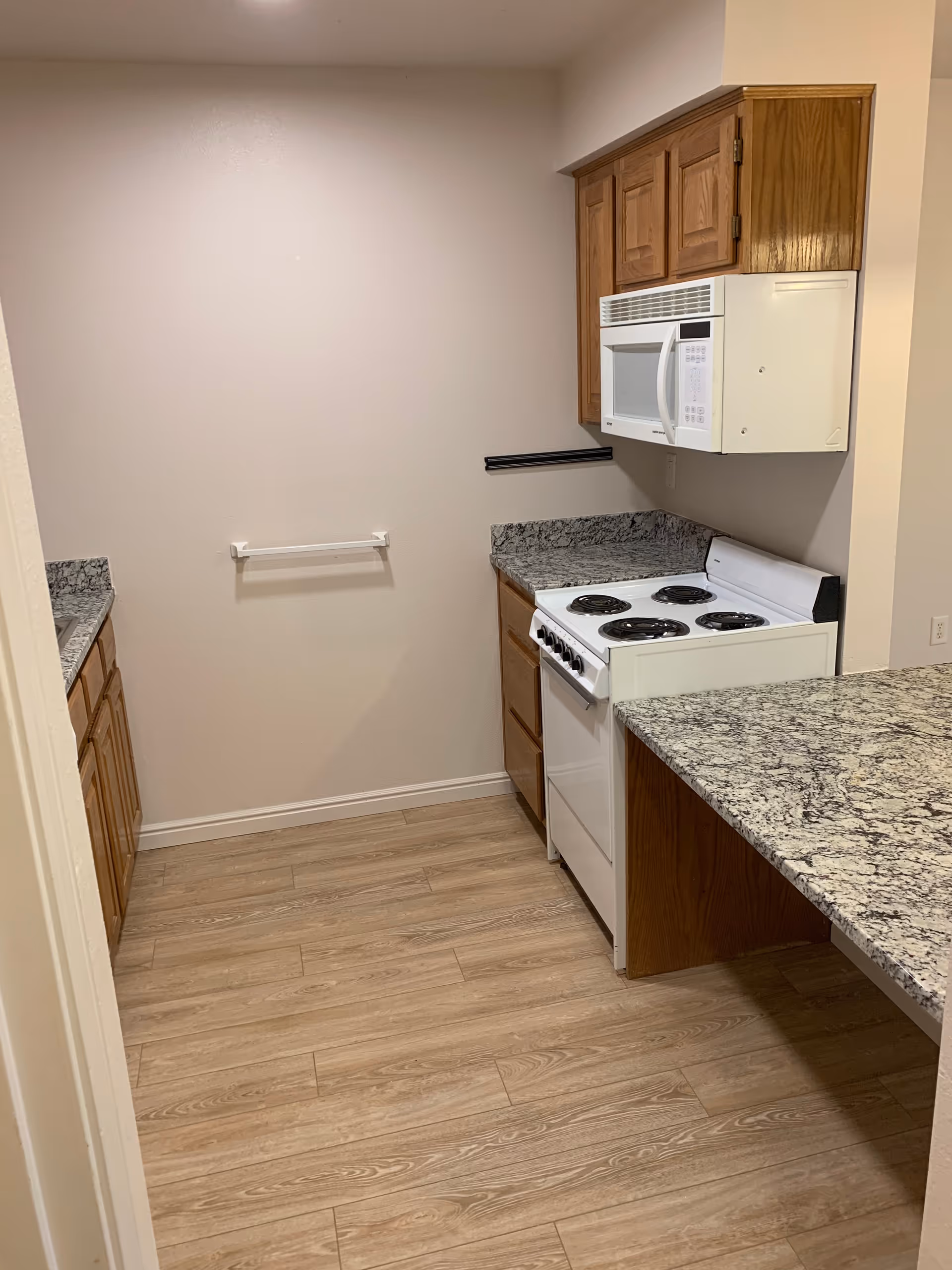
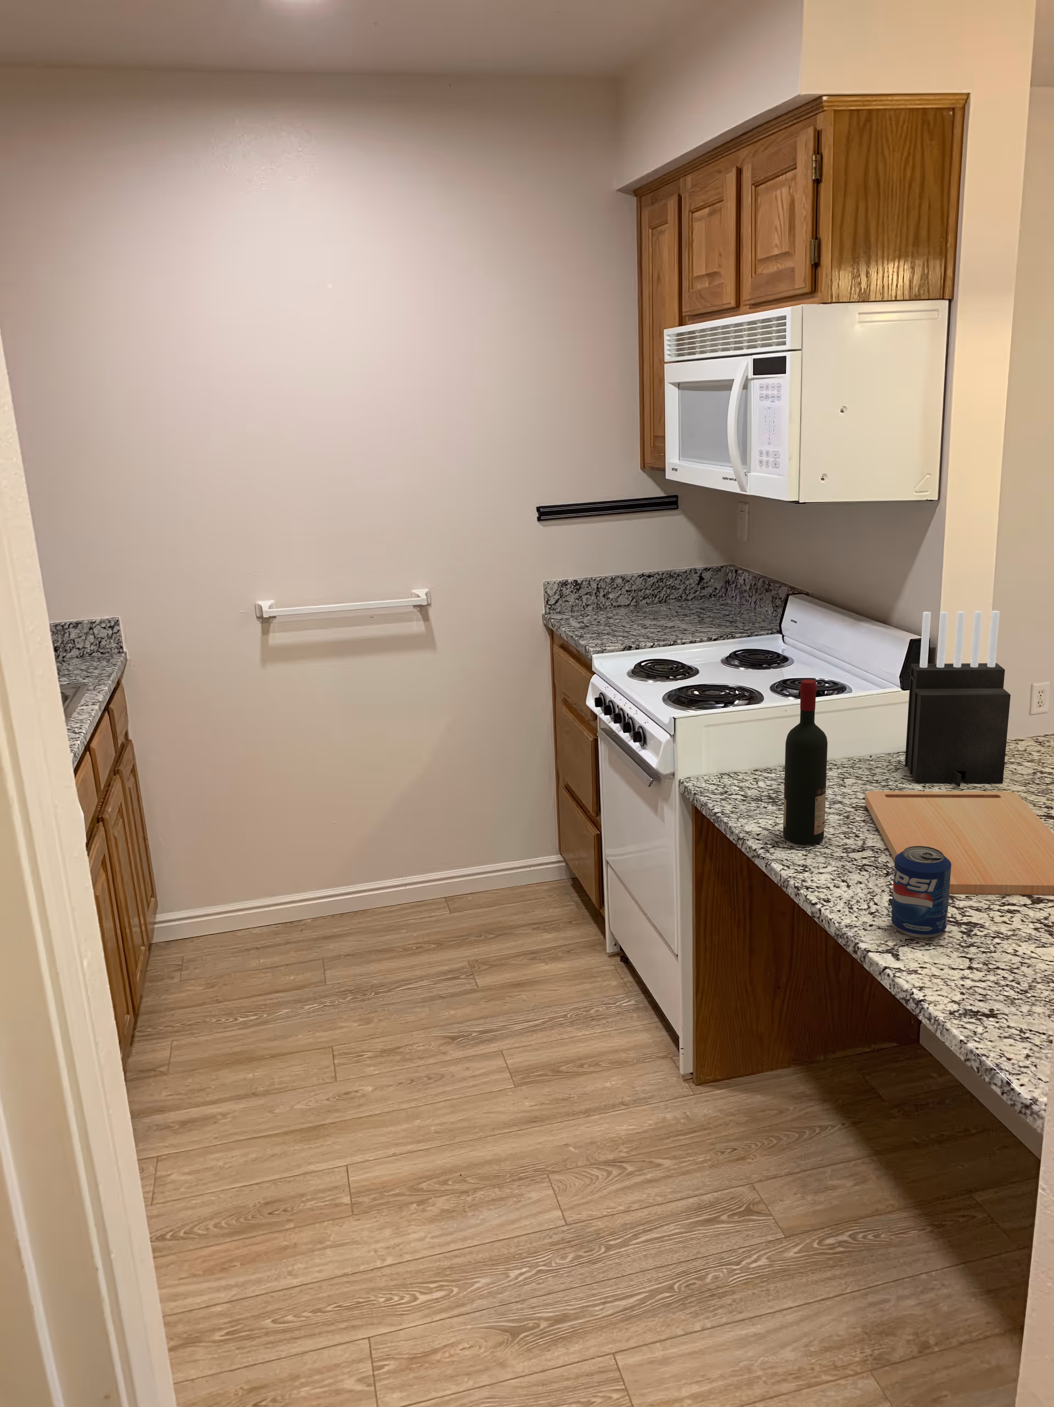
+ knife block (960, 698)
+ cutting board (969, 839)
+ beverage can (921, 891)
+ alcohol (806, 761)
